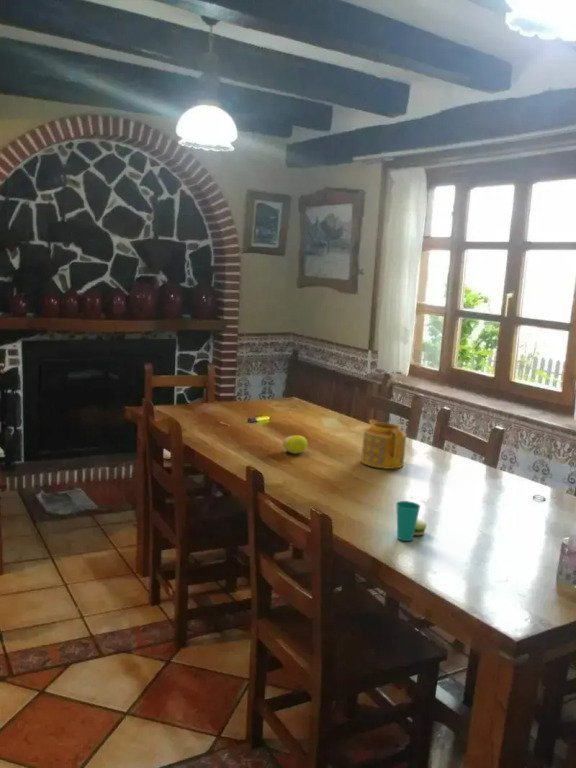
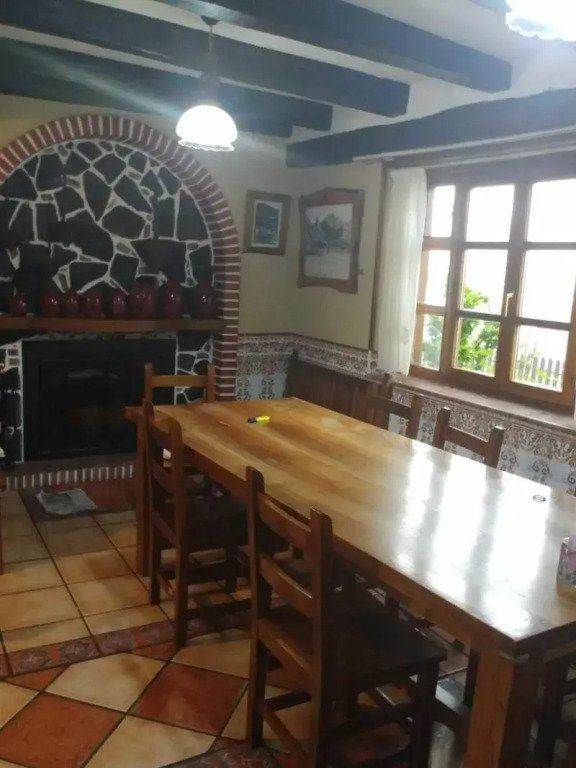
- fruit (295, 443)
- teapot (383, 443)
- cup (411, 518)
